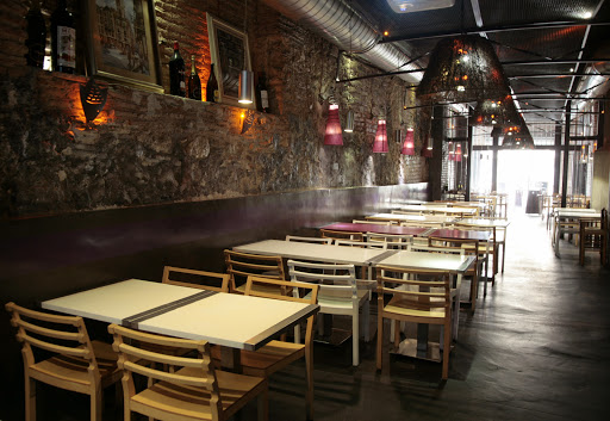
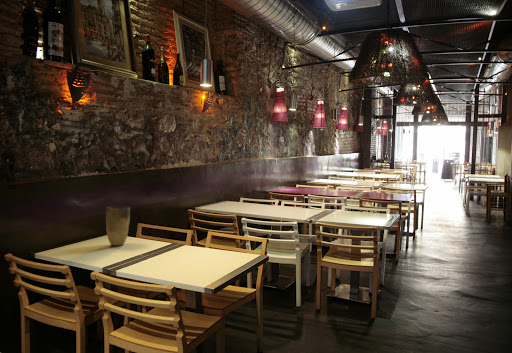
+ vase (118, 225)
